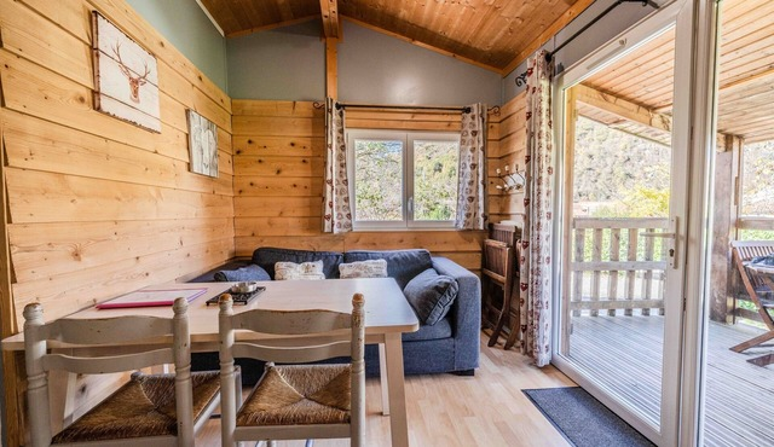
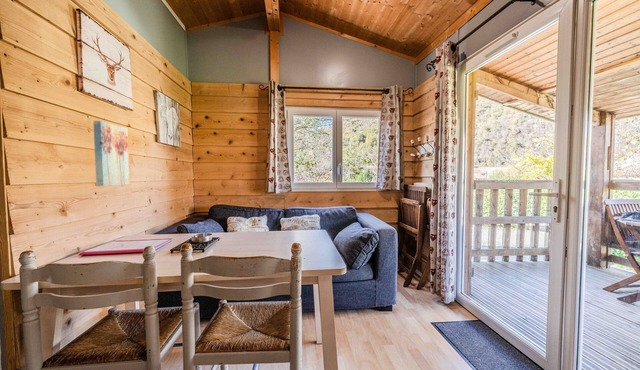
+ wall art (113, 155)
